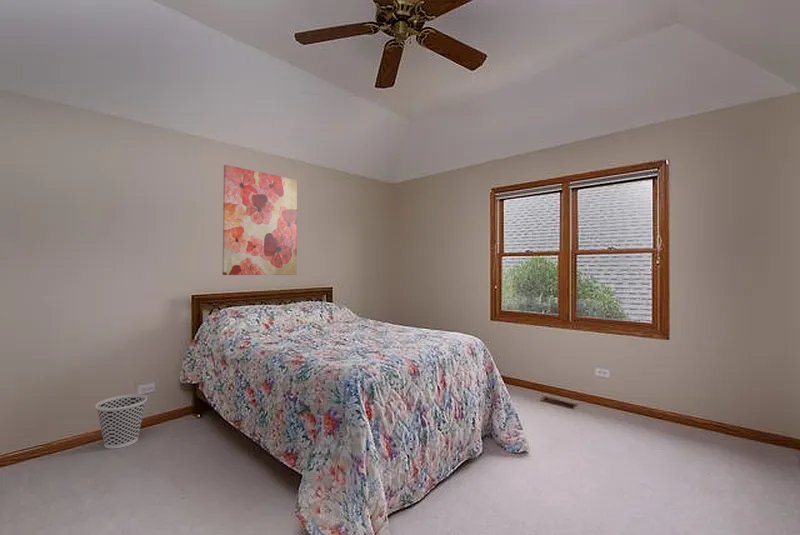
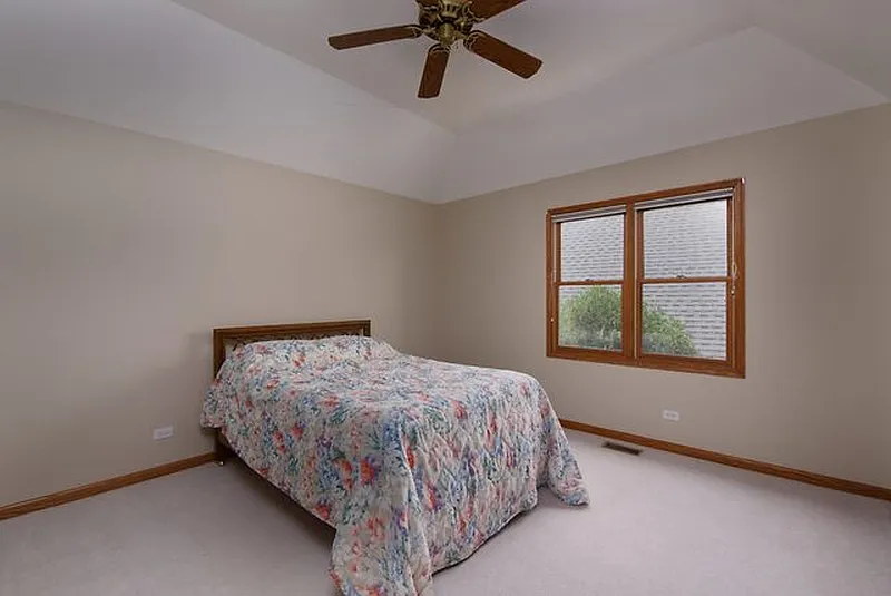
- wall art (262, 223)
- wastebasket (121, 421)
